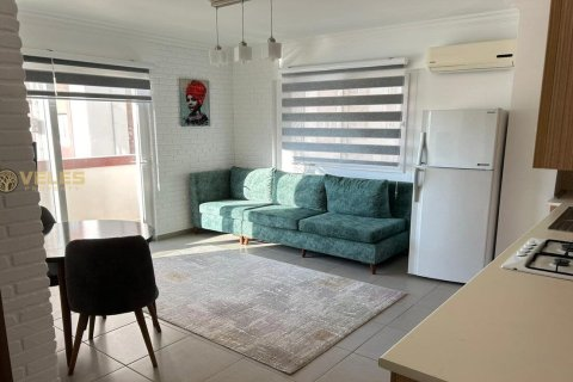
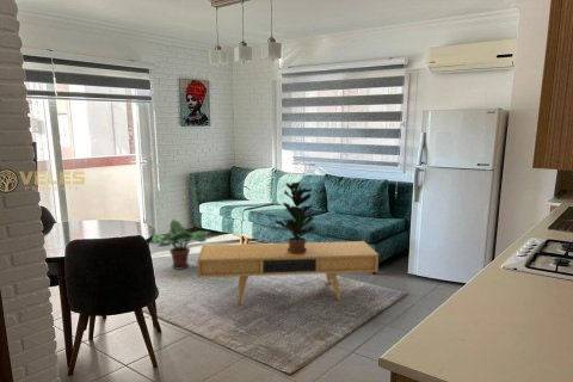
+ potted plant (181, 245)
+ tv console (286, 270)
+ potted plant (298, 216)
